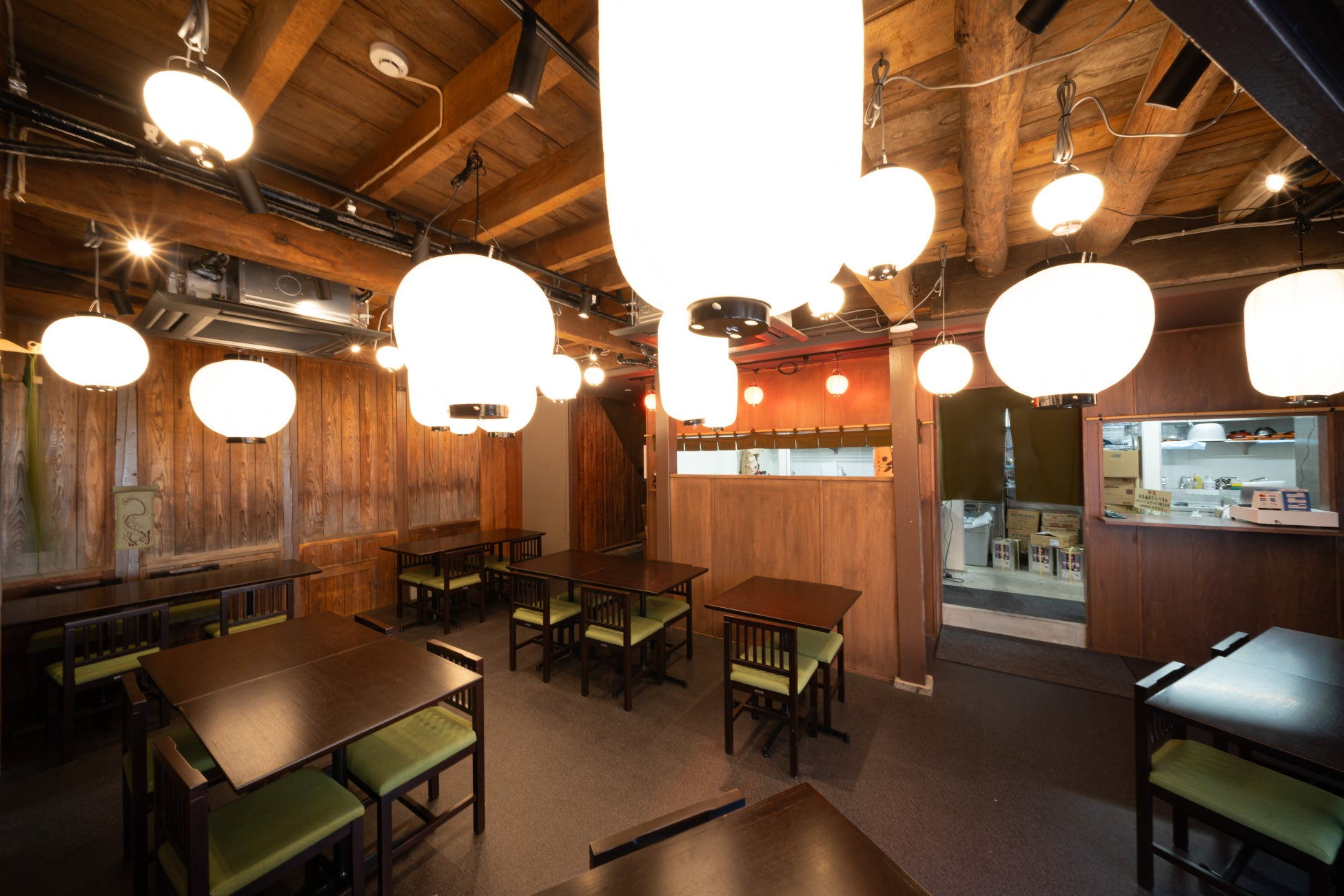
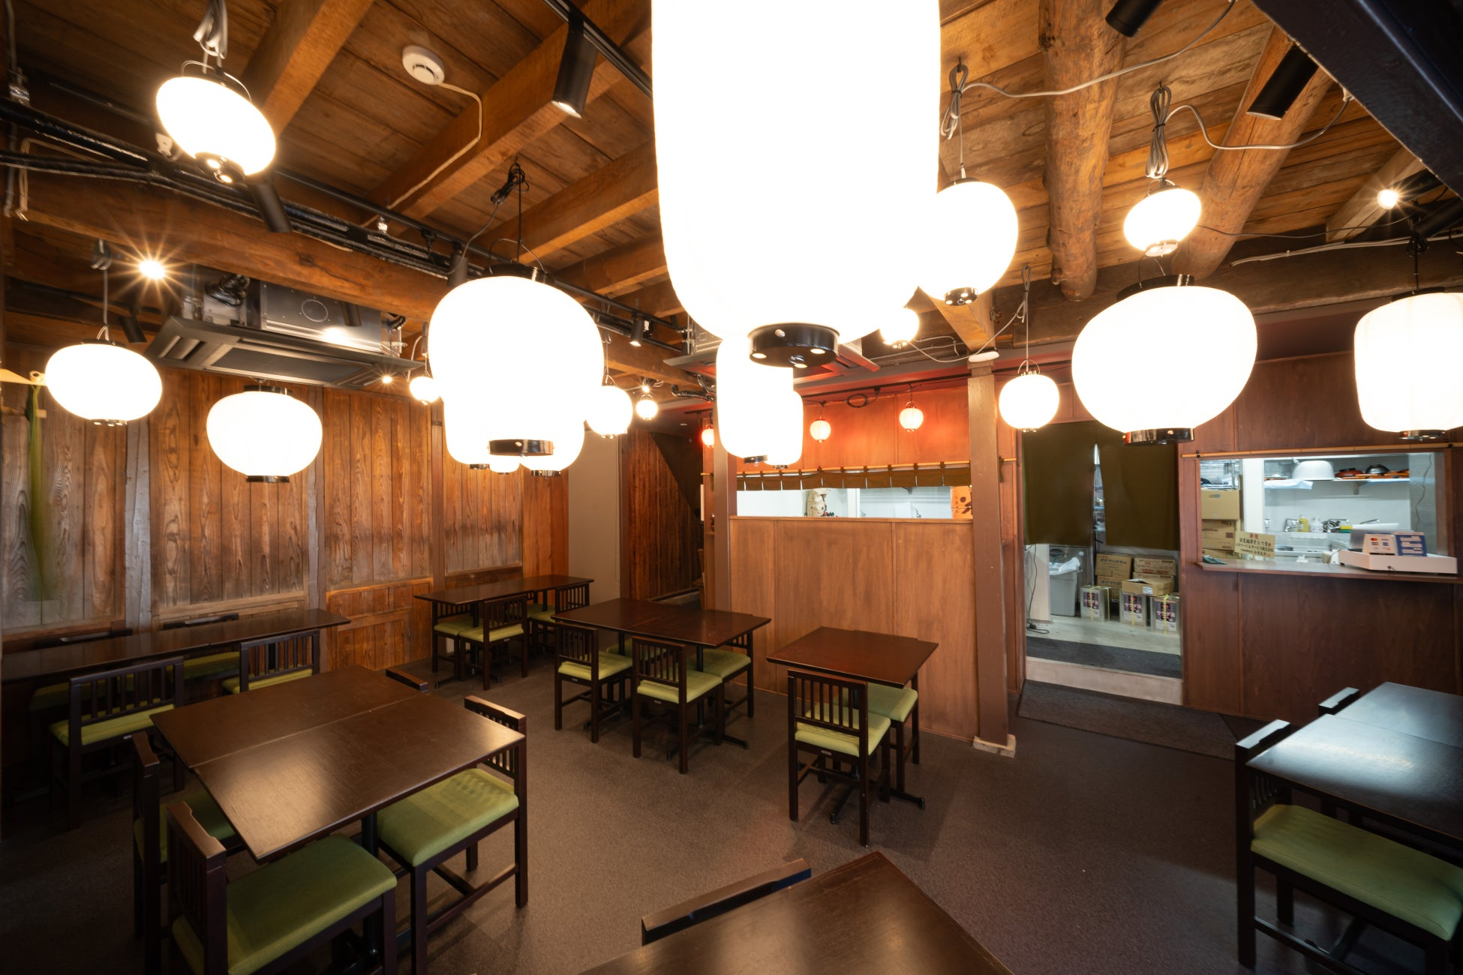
- wall scroll (135, 511)
